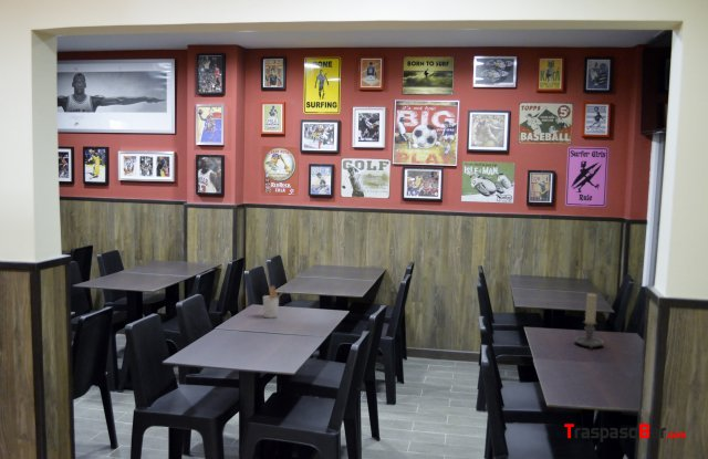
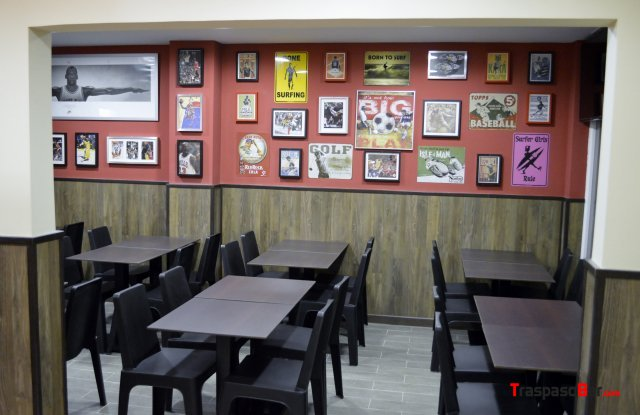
- utensil holder (274, 302)
- candle holder (590, 320)
